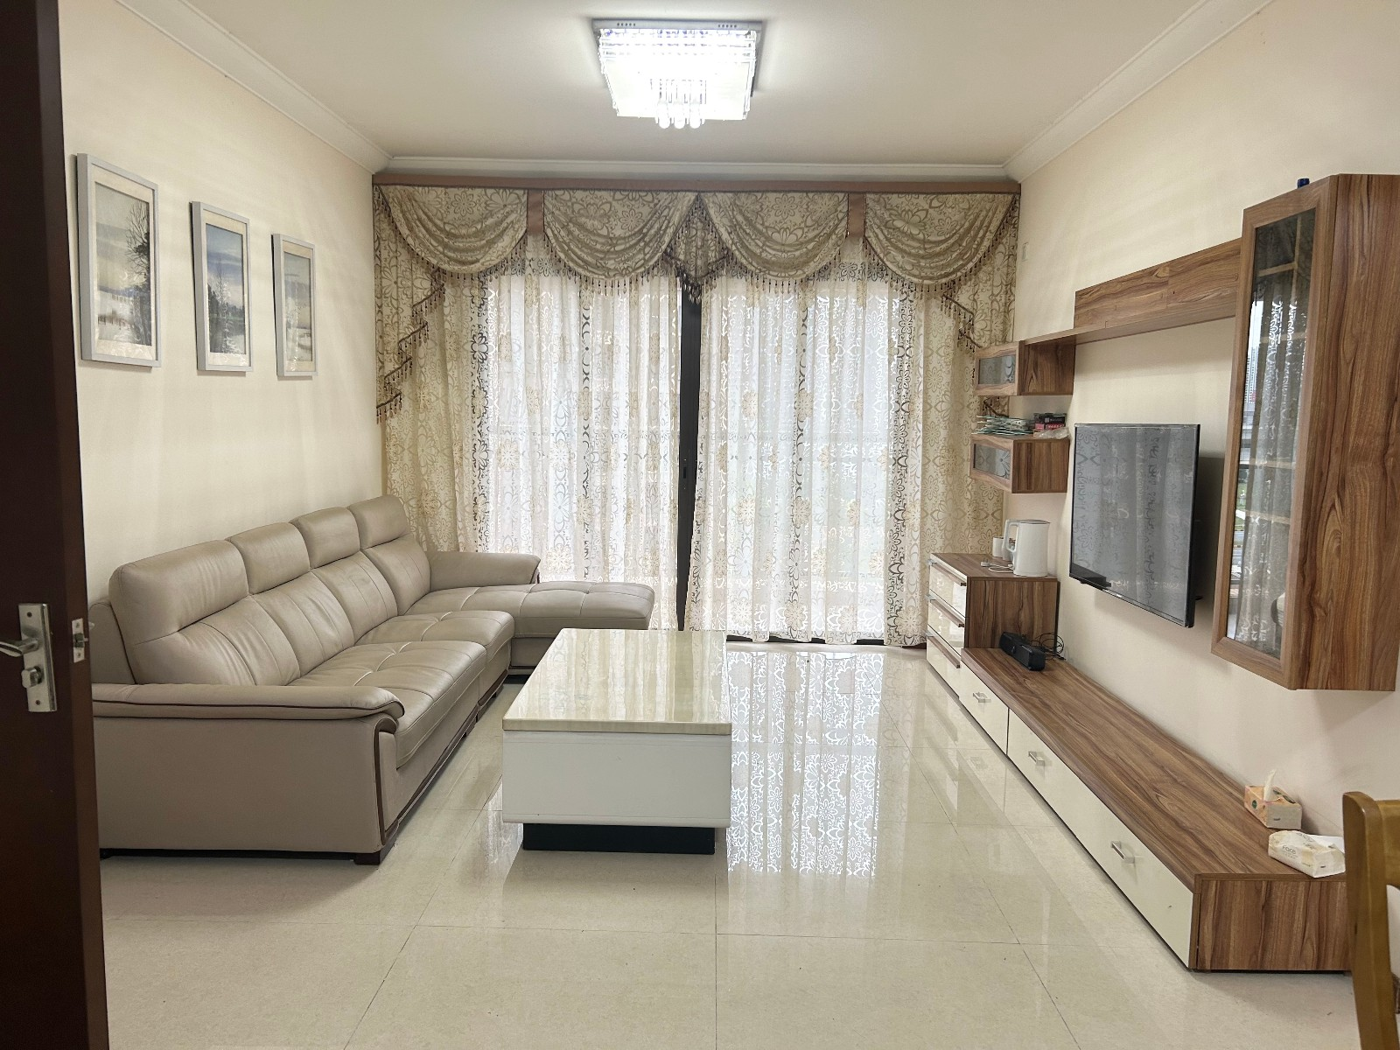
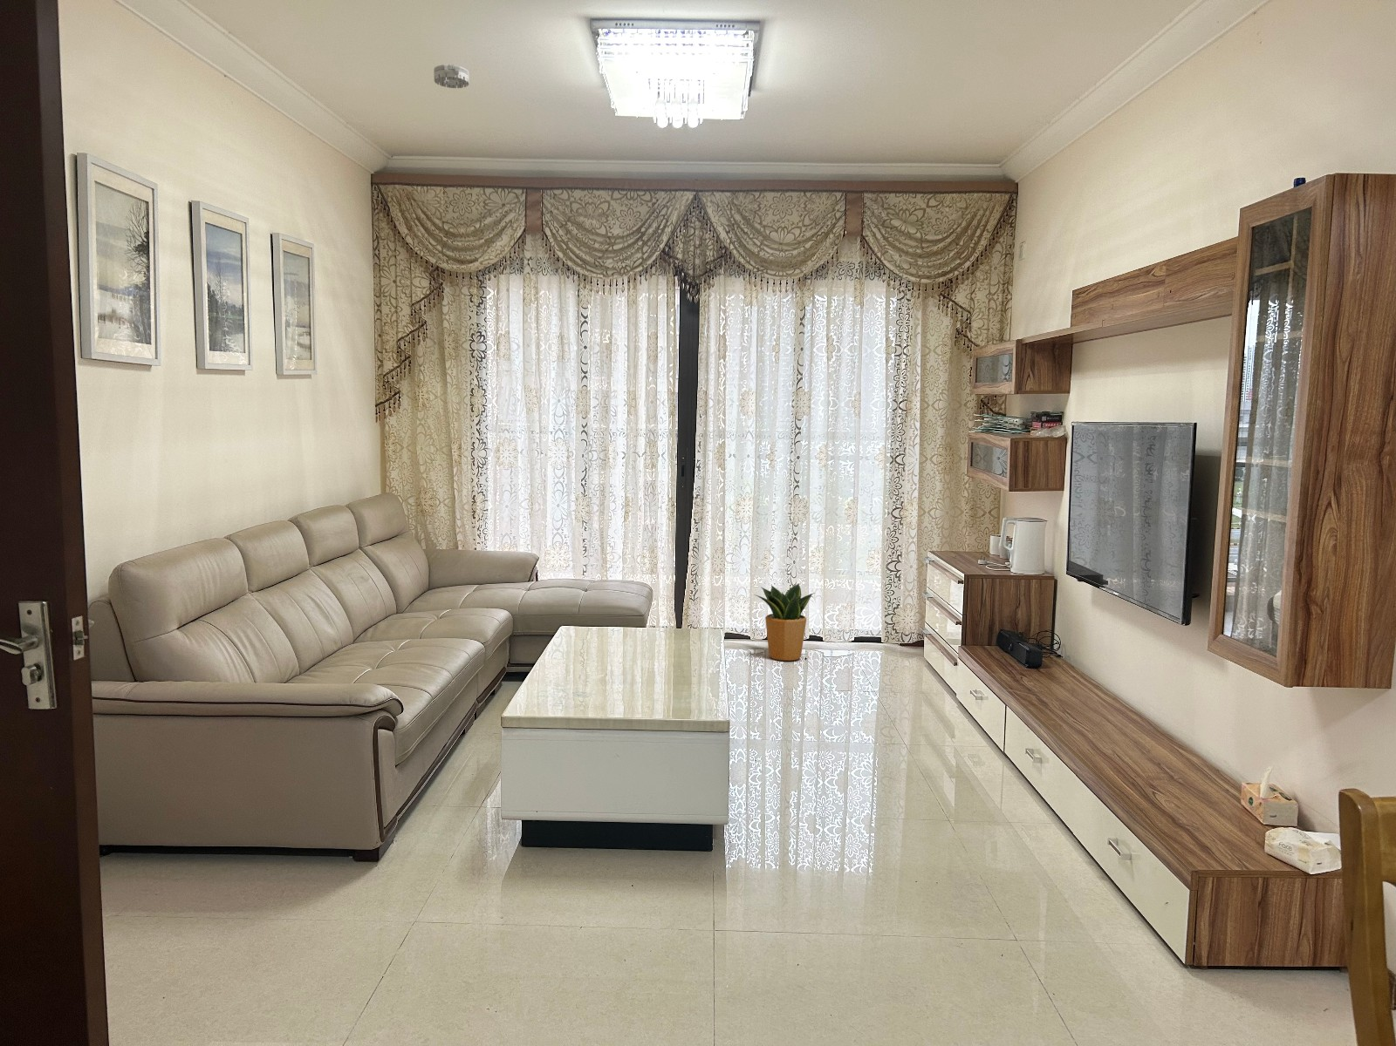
+ potted plant (782, 622)
+ smoke detector (451, 75)
